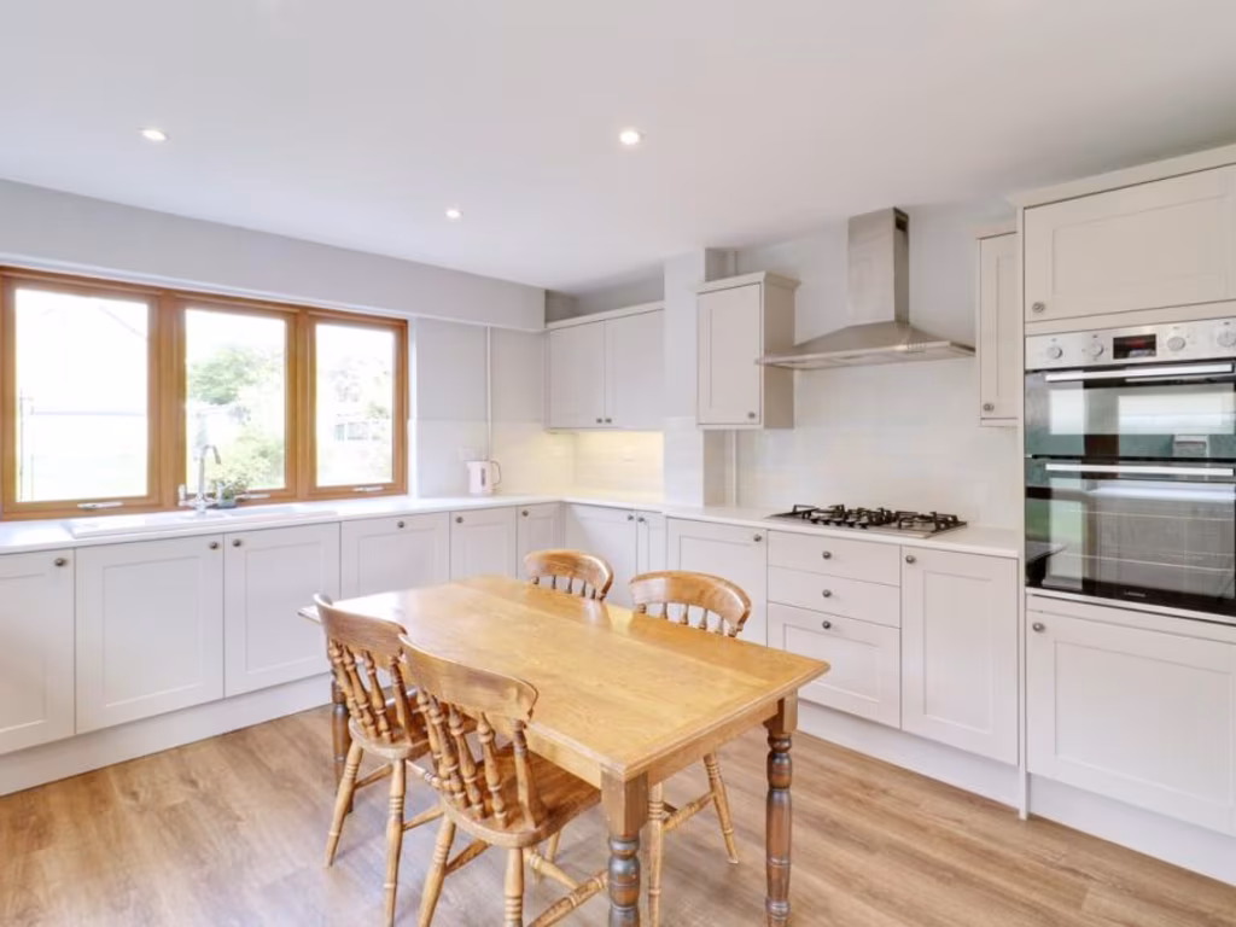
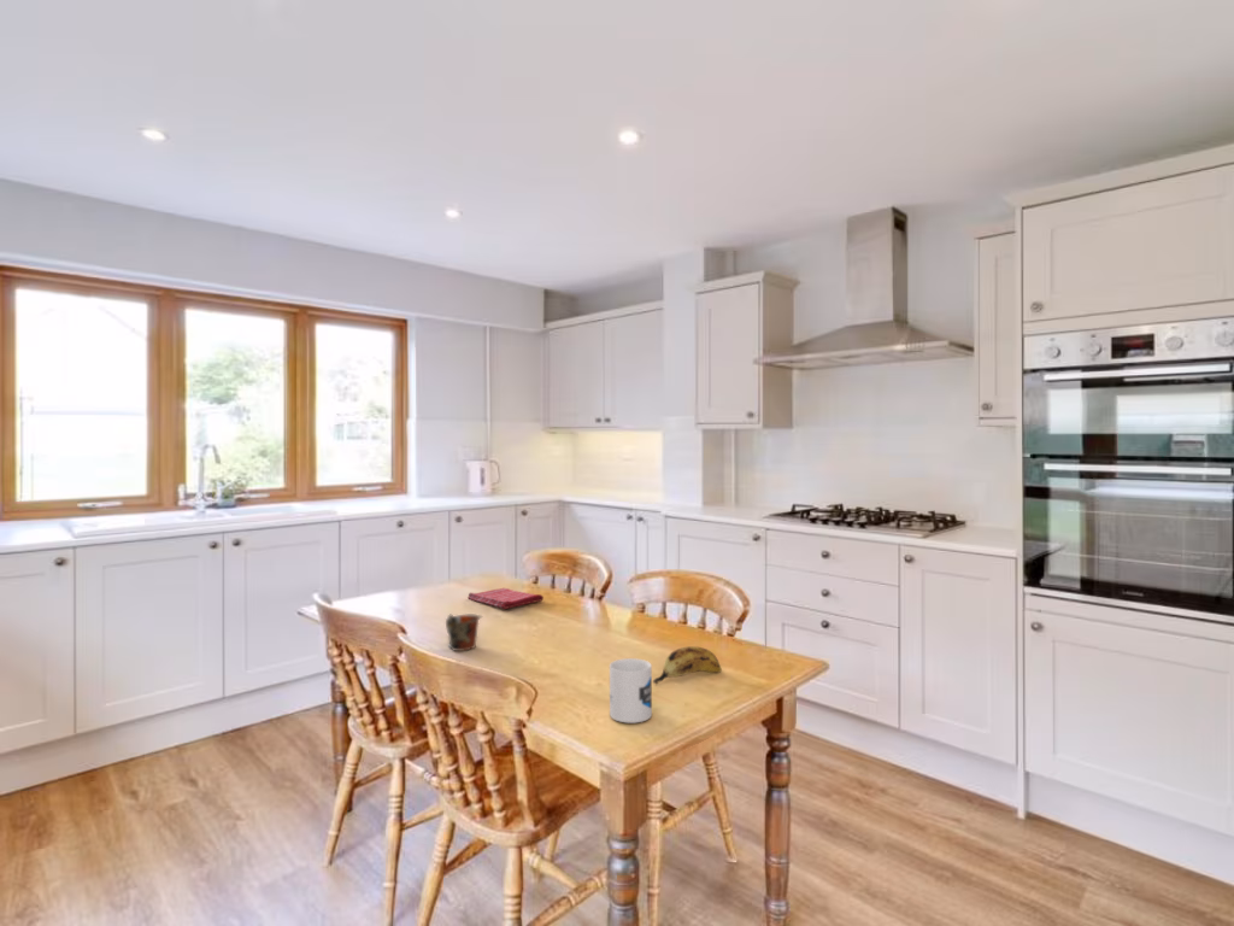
+ mug (634, 687)
+ banana (689, 662)
+ dish towel (505, 596)
+ mug (460, 631)
